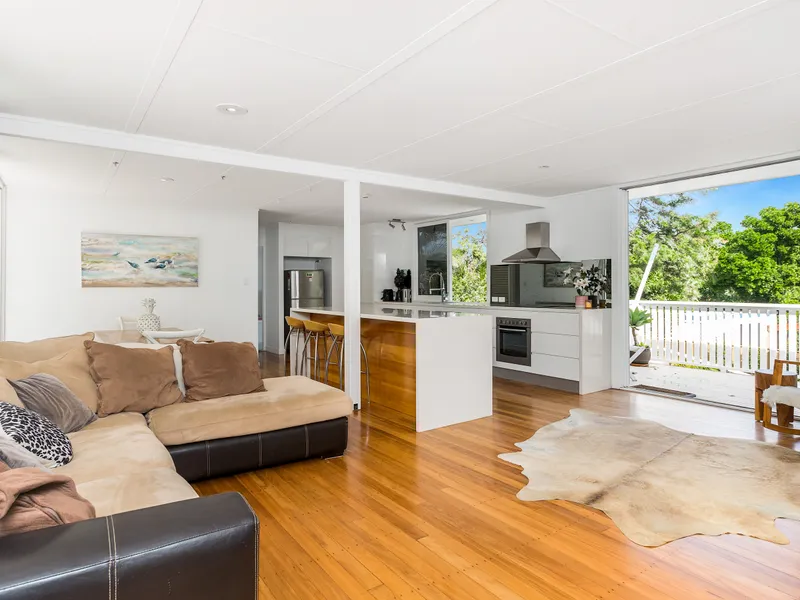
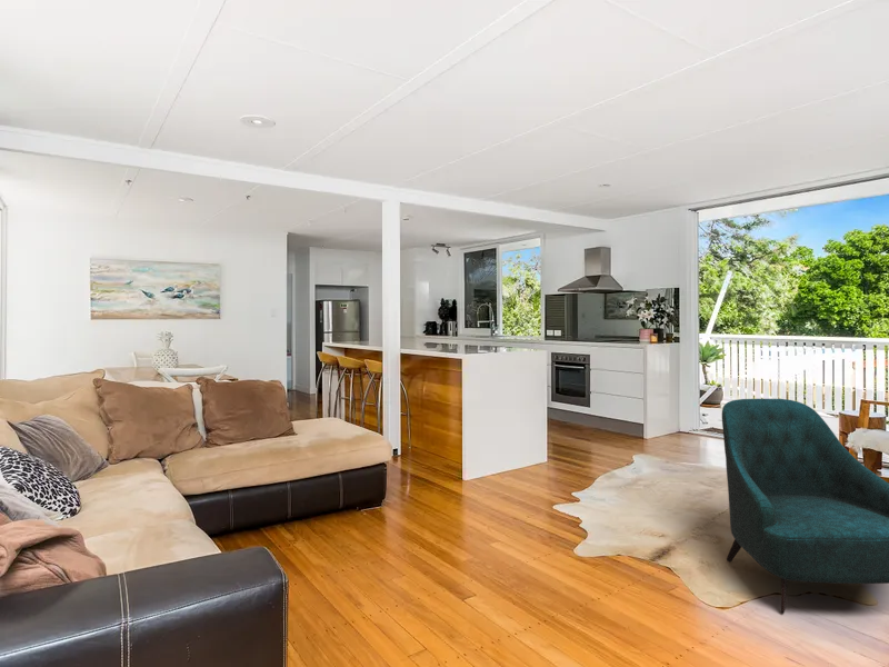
+ armchair (811, 496)
